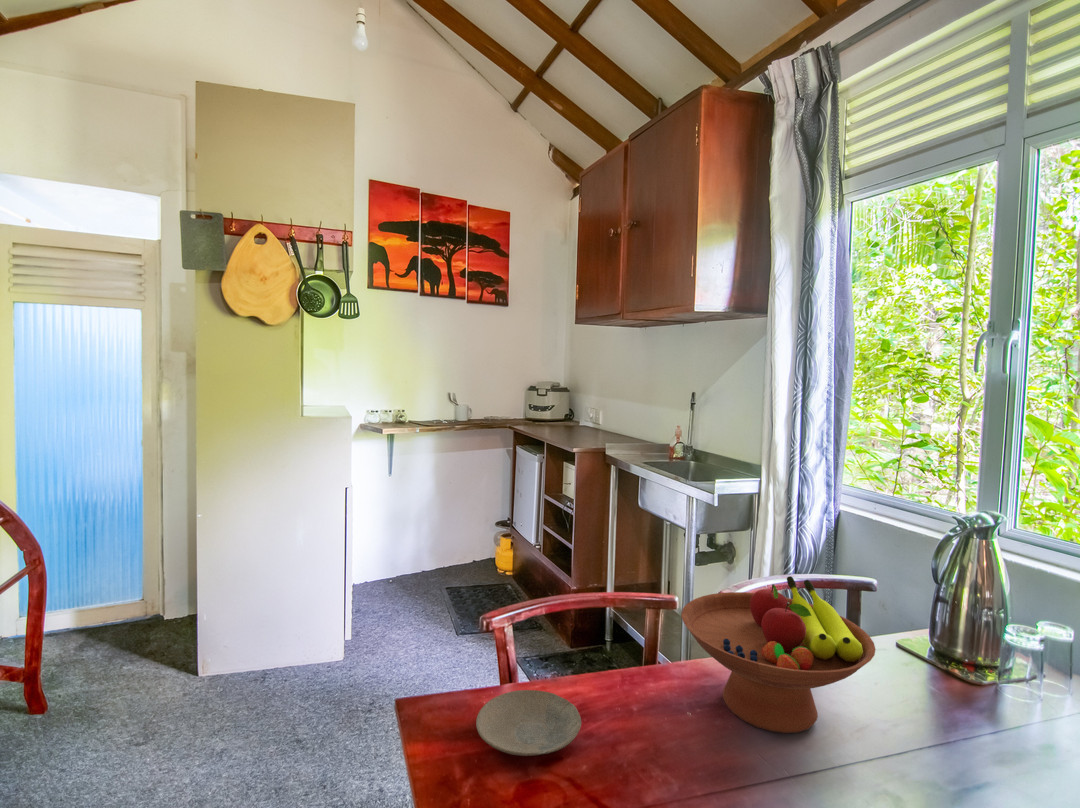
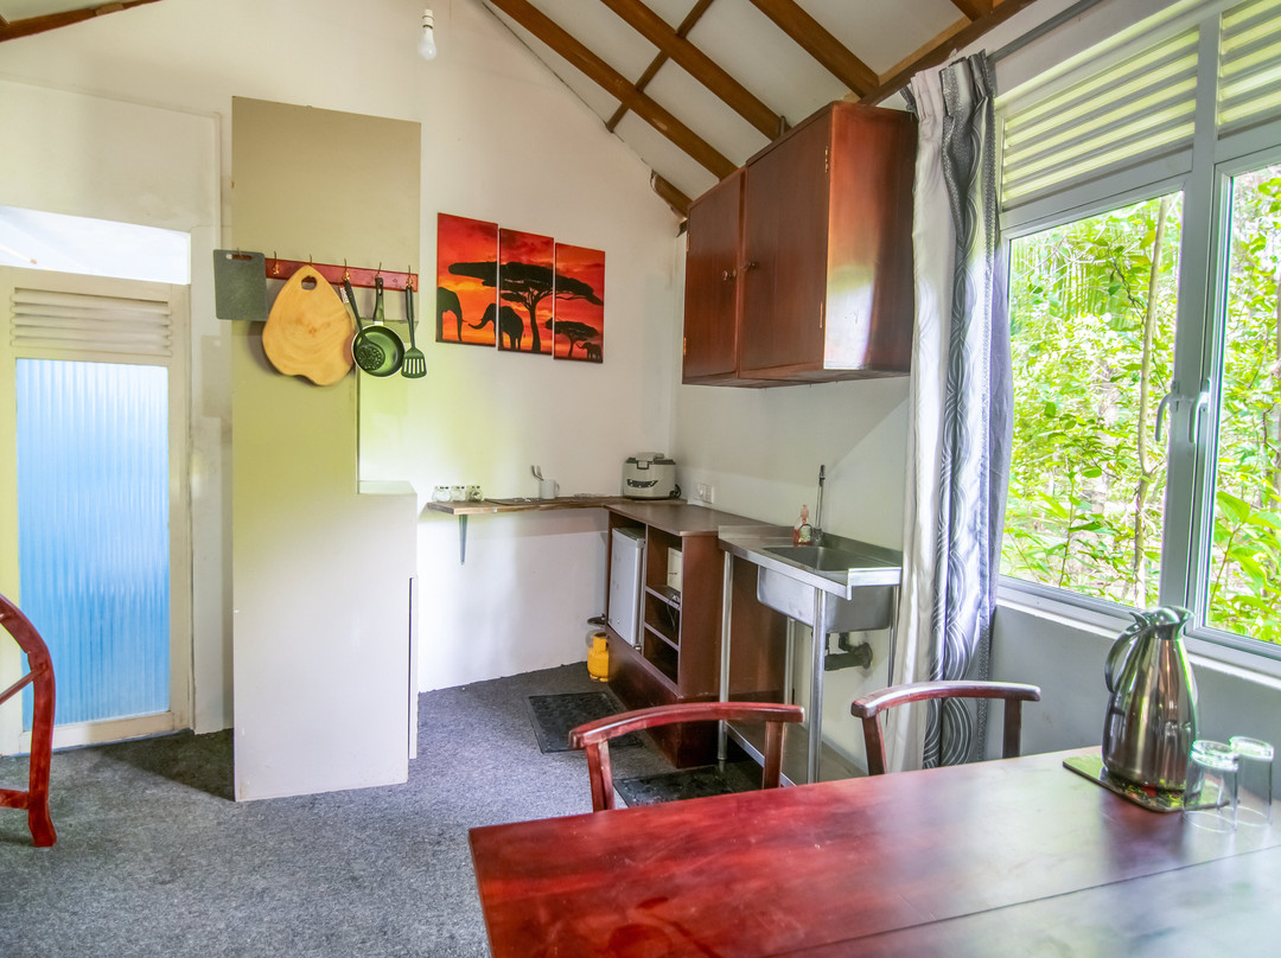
- fruit bowl (771, 651)
- plate (528, 726)
